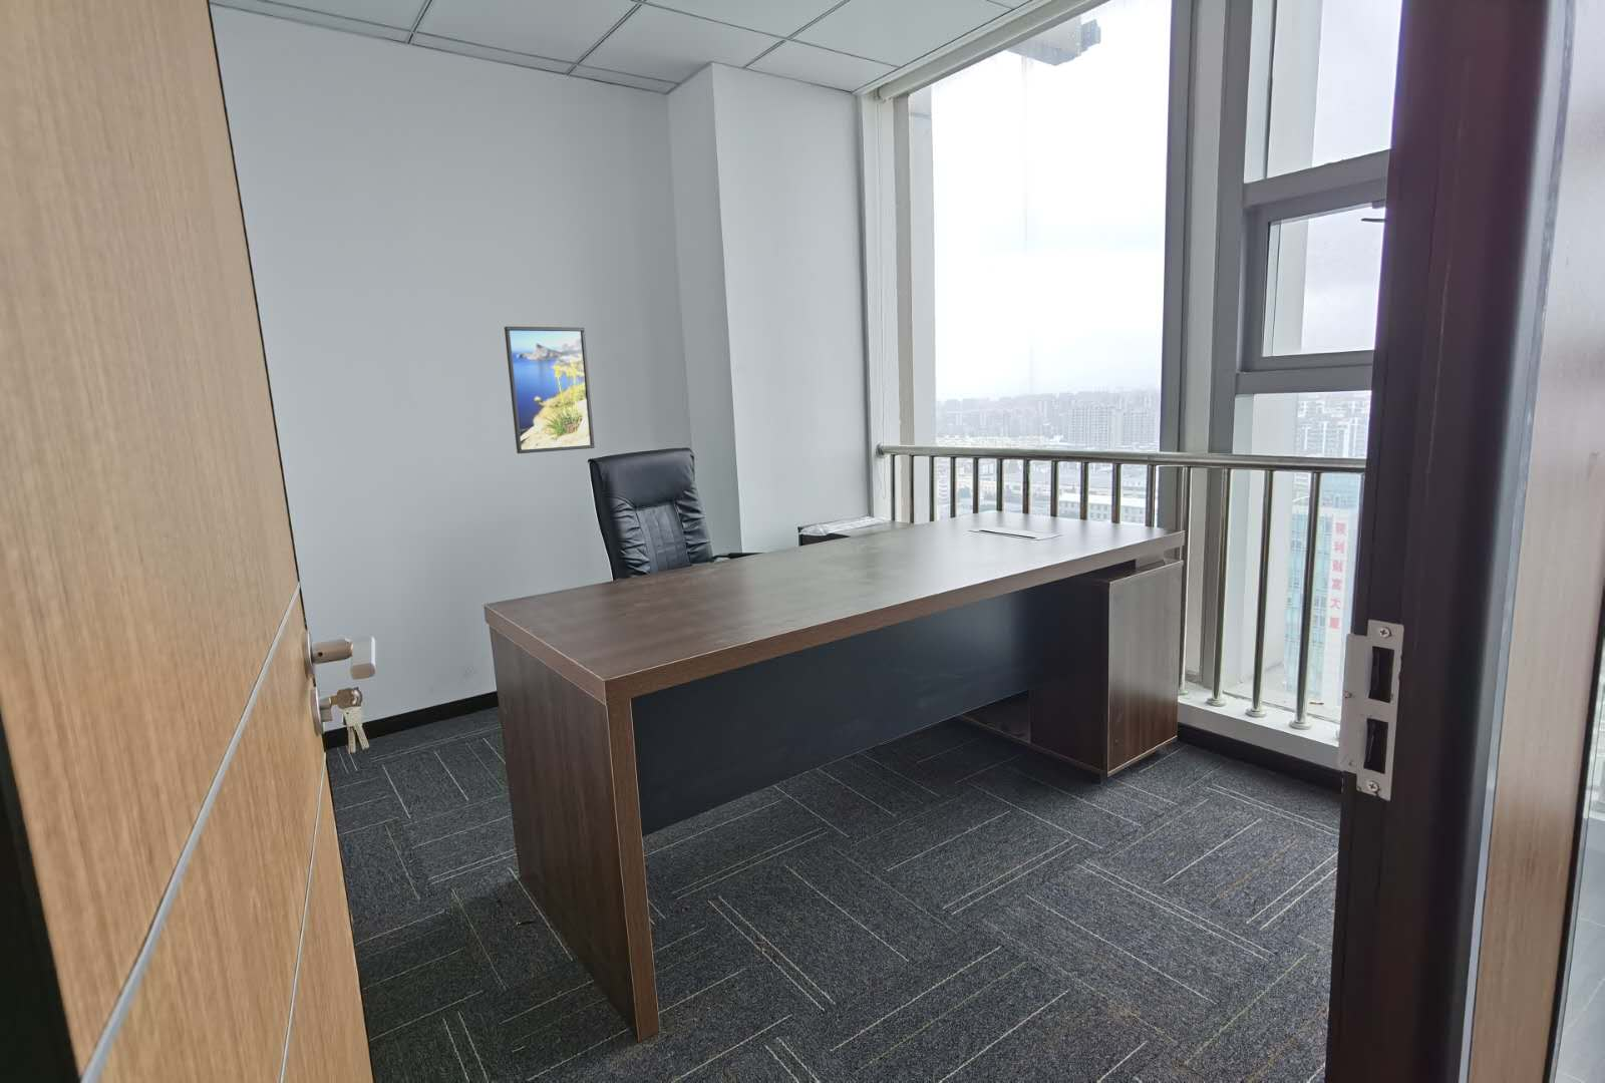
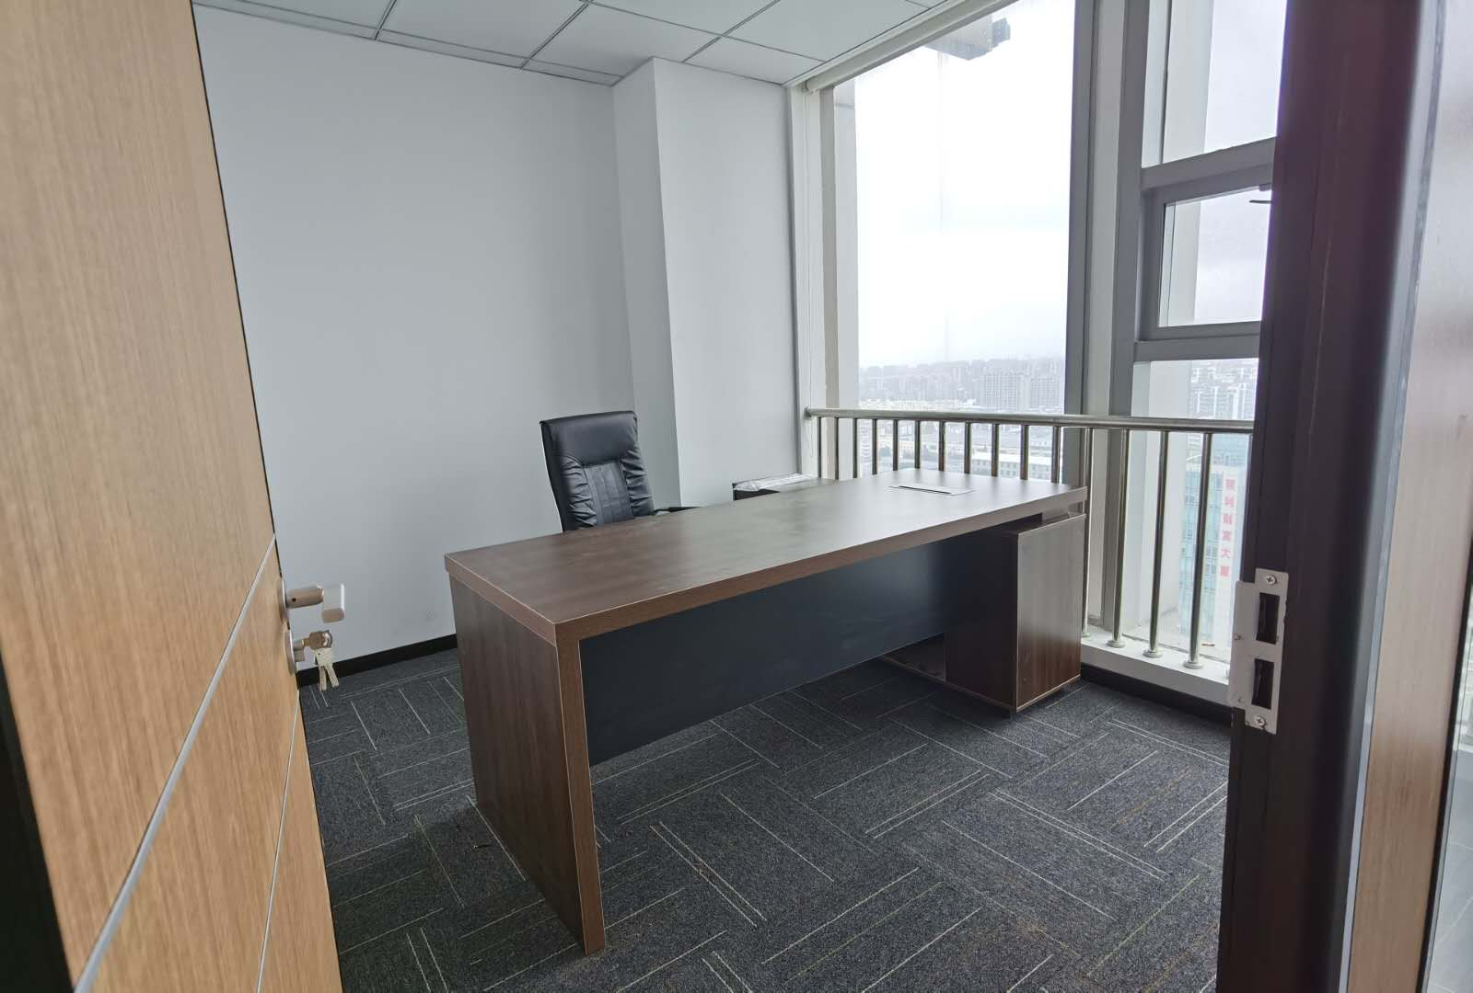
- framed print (551, 389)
